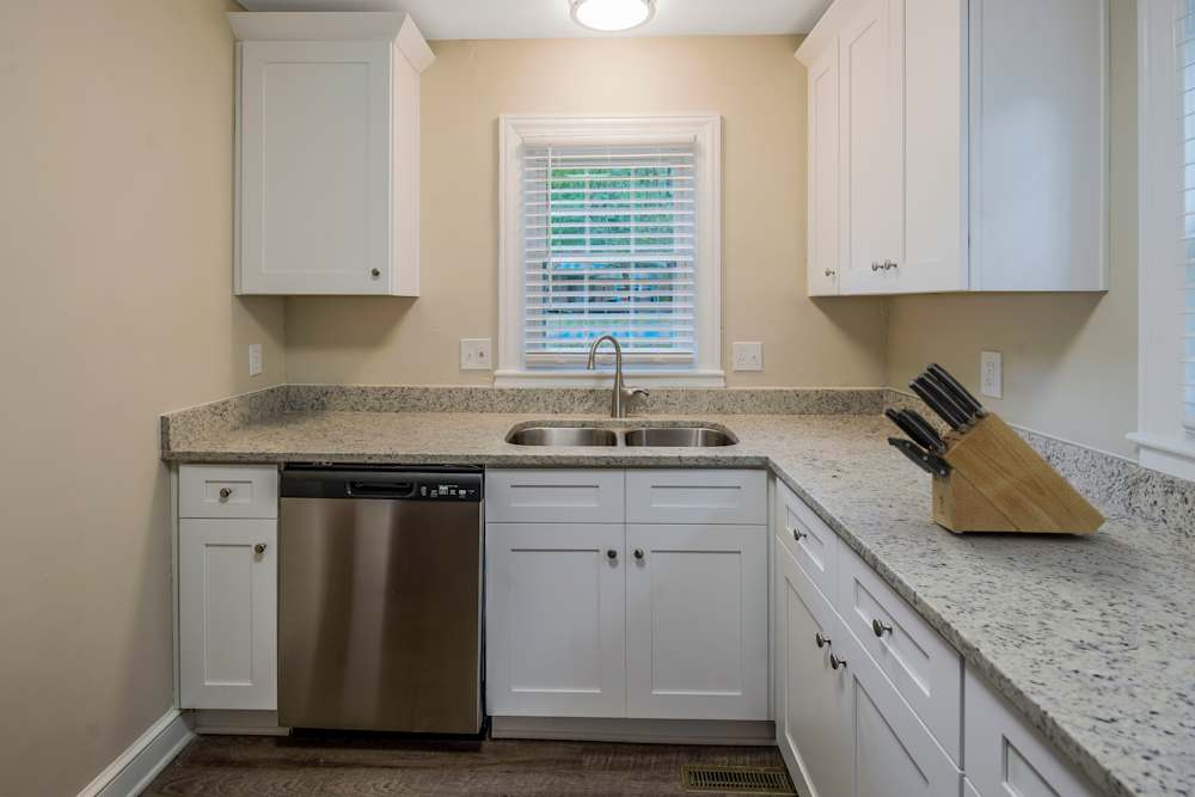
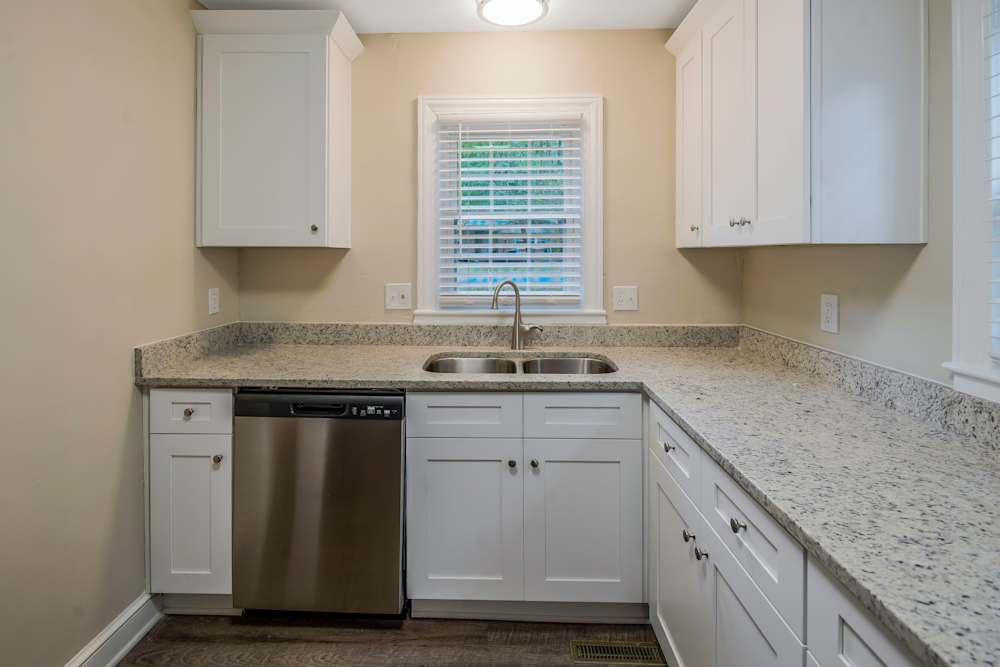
- knife block (988, 446)
